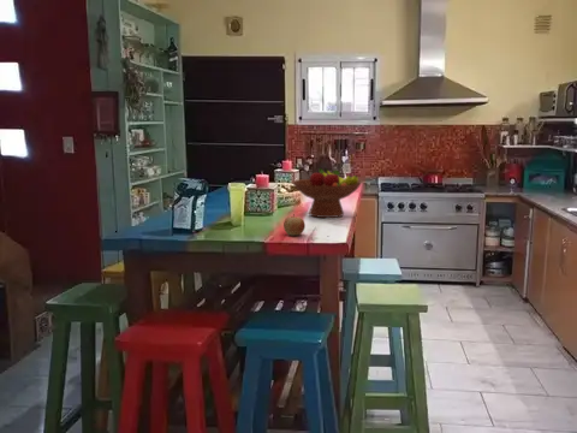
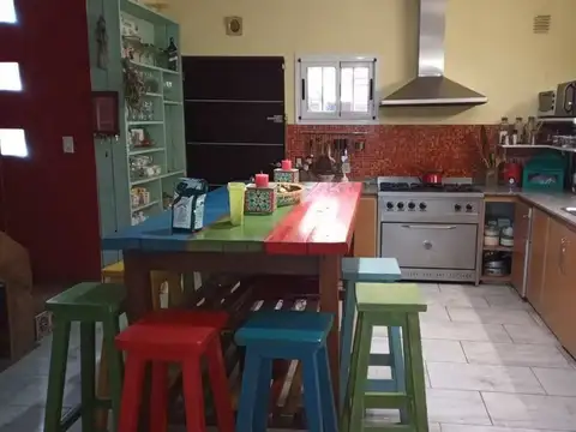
- fruit bowl (326, 191)
- apple (293, 224)
